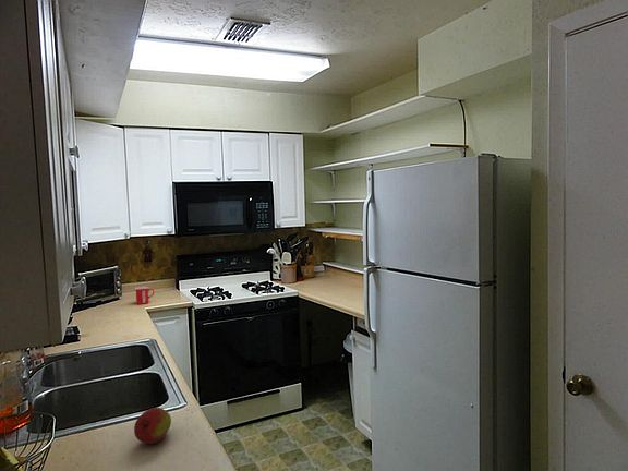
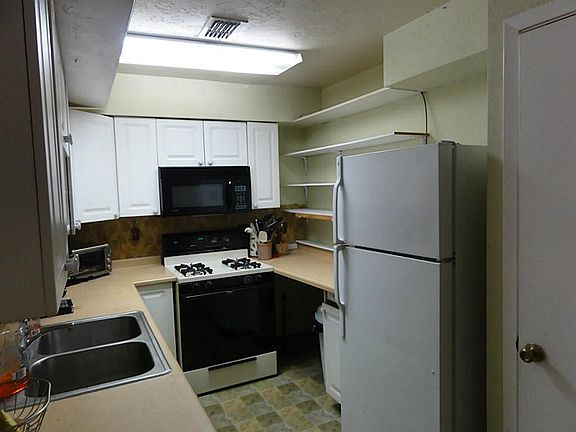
- mug (145, 294)
- fruit (153, 424)
